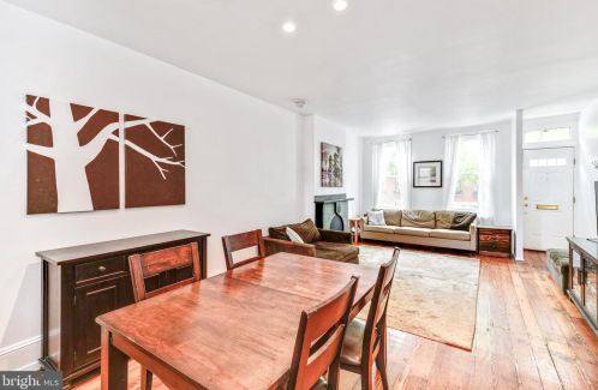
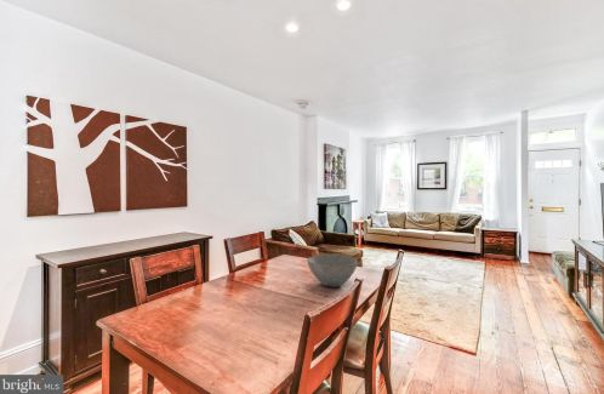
+ bowl (331, 272)
